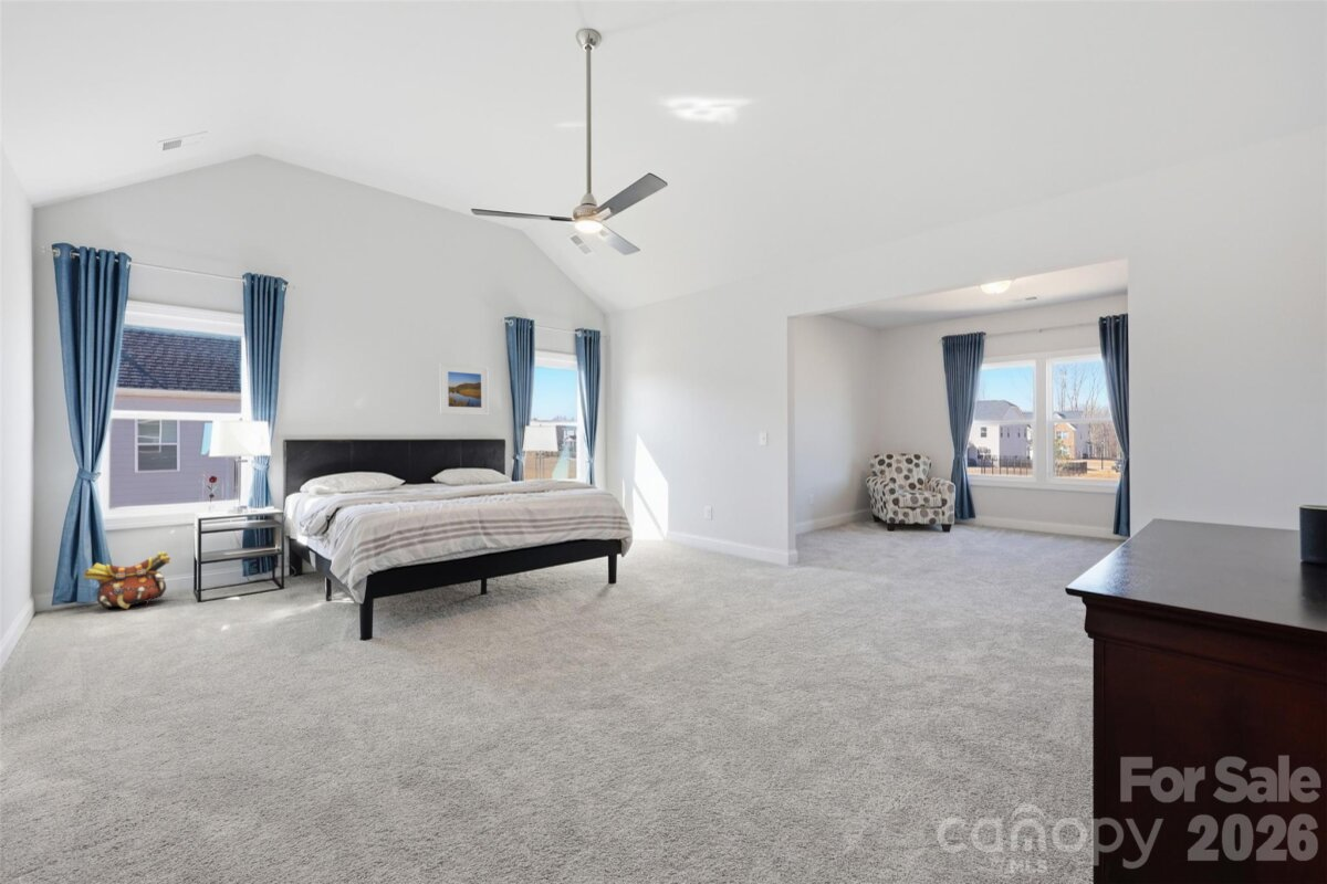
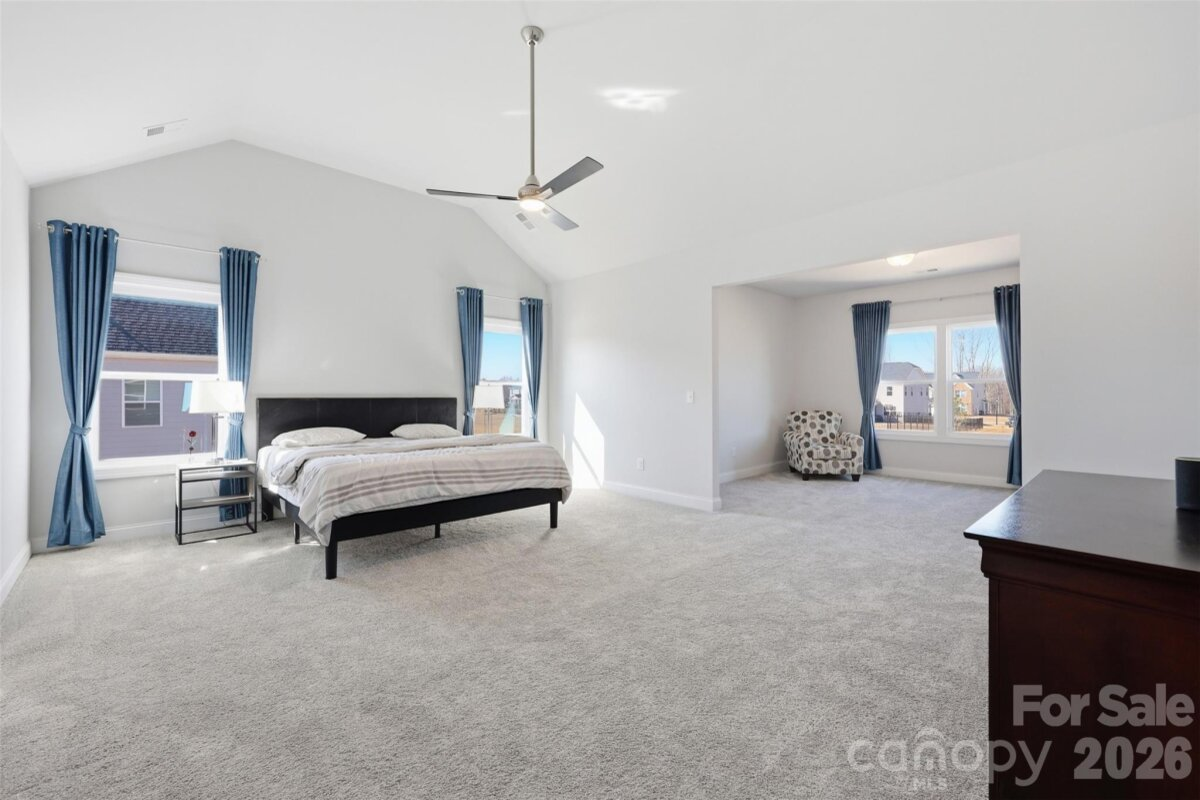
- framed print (464, 389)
- backpack (128, 580)
